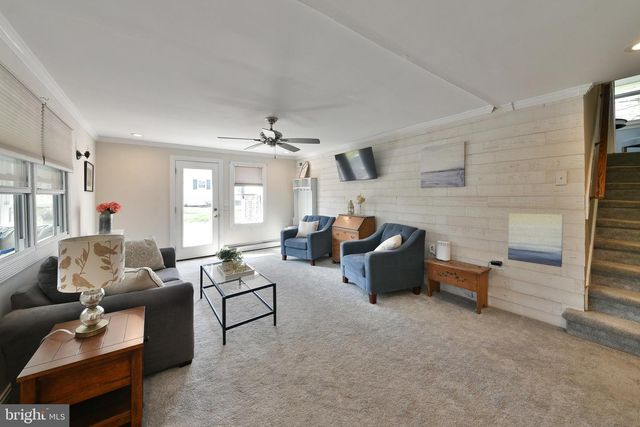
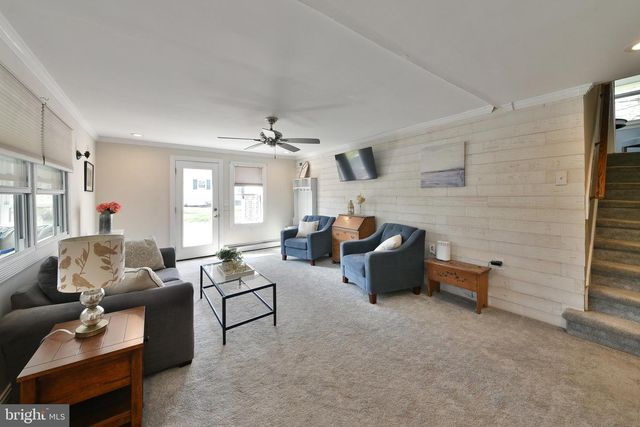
- wall art (533, 238)
